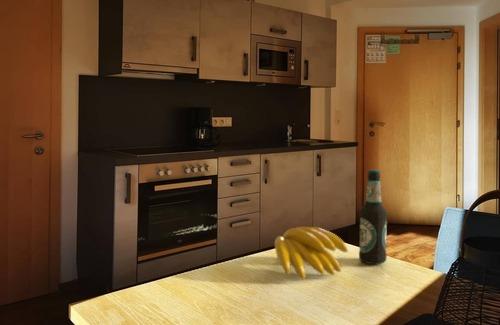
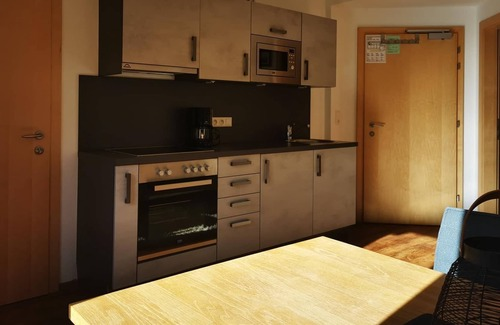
- bottle (373, 216)
- banana (303, 247)
